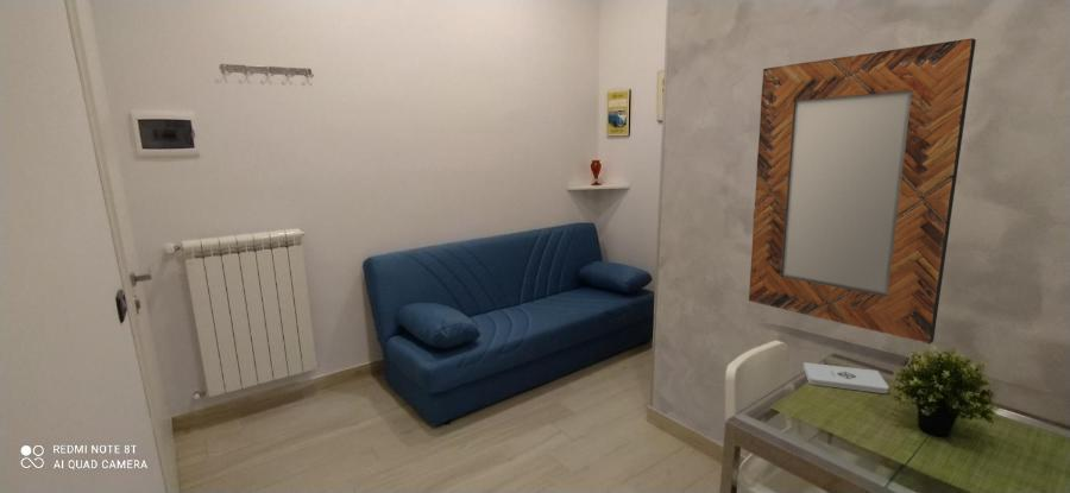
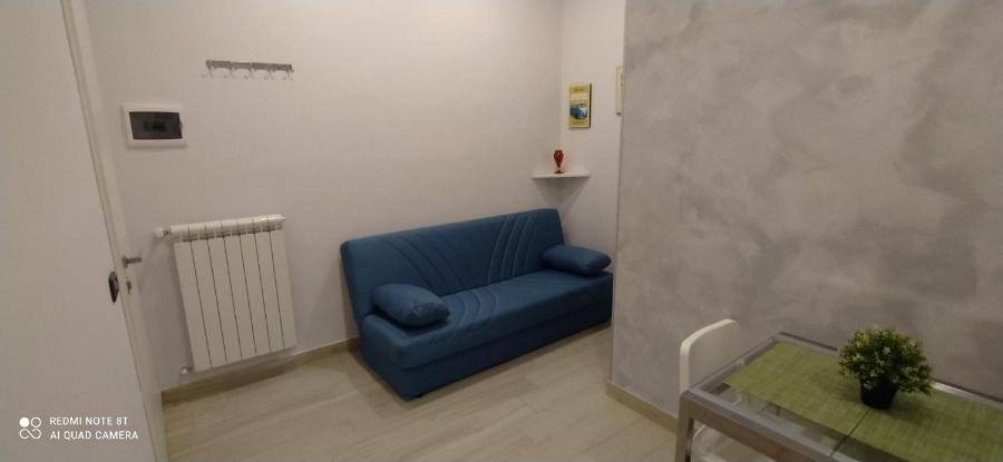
- home mirror (841, 194)
- notepad (843, 377)
